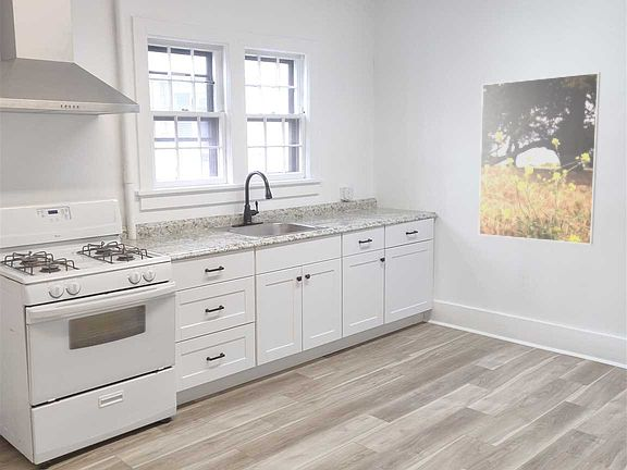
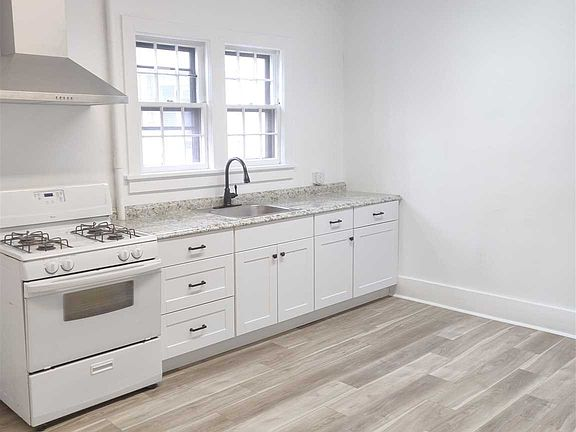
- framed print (534, 160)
